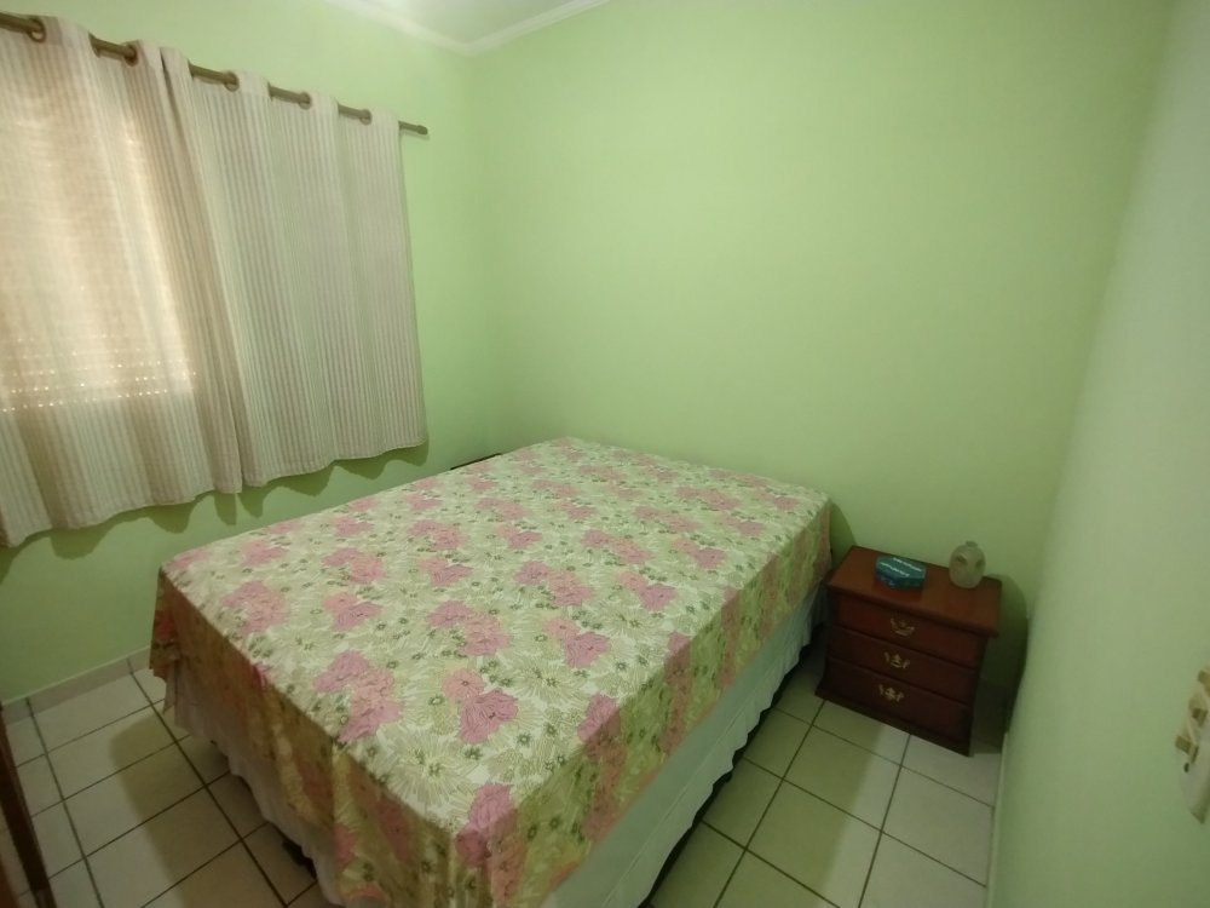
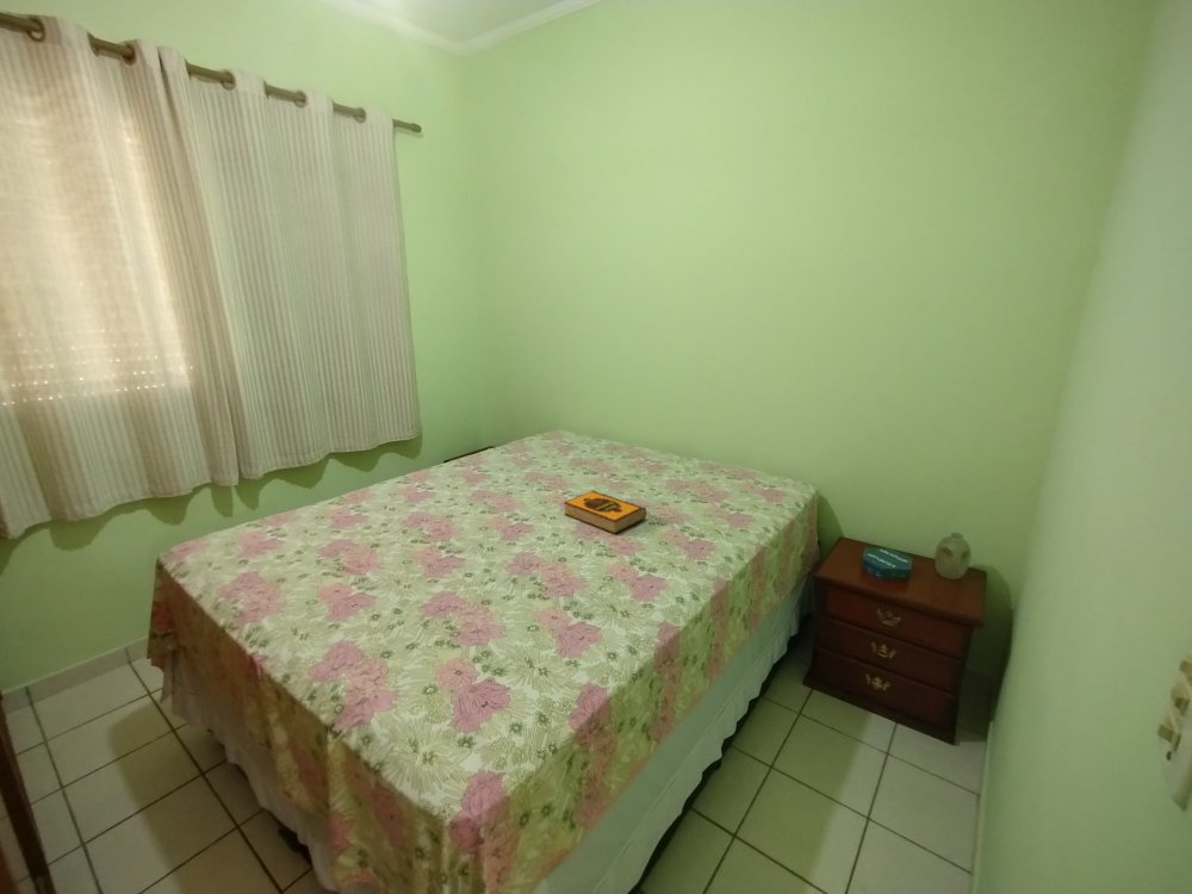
+ hardback book (604, 509)
